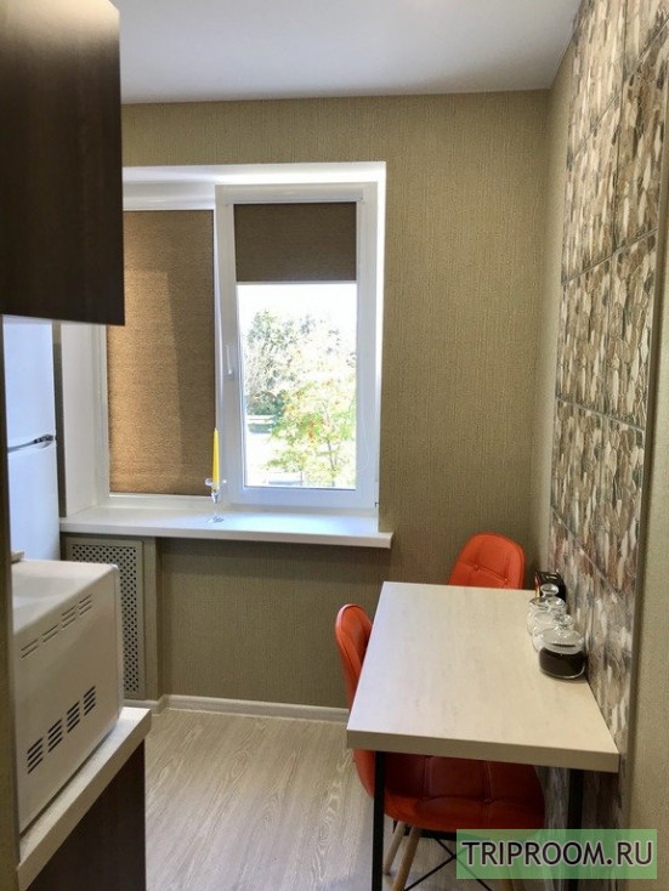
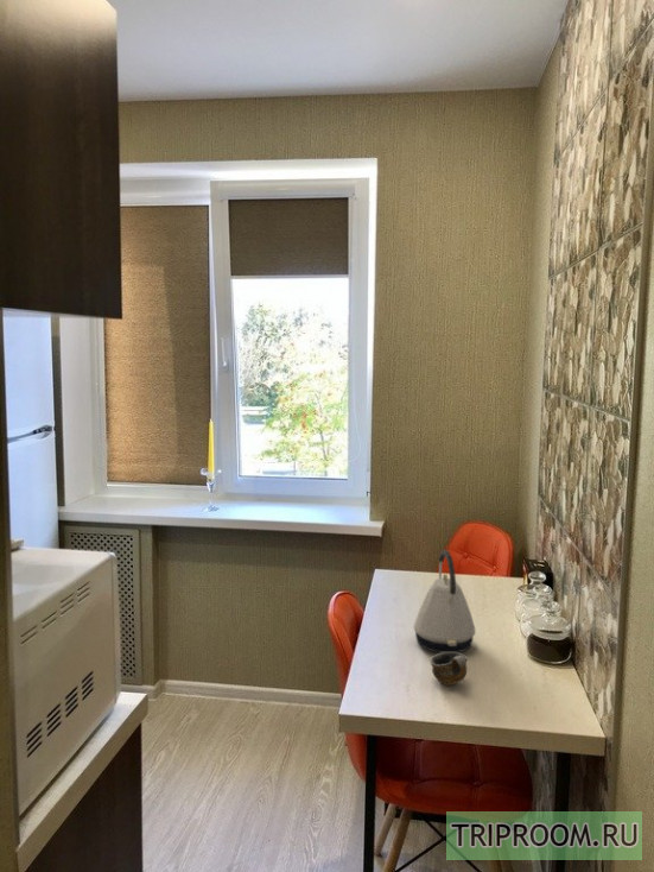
+ kettle (444, 596)
+ cup (447, 666)
